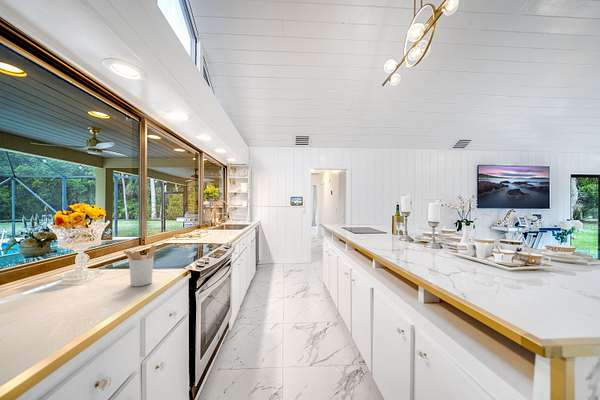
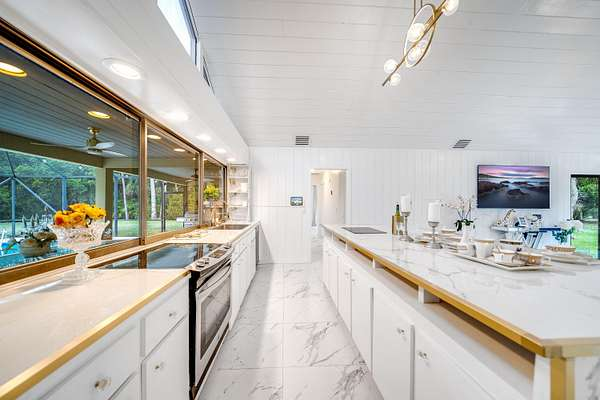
- utensil holder (138, 265)
